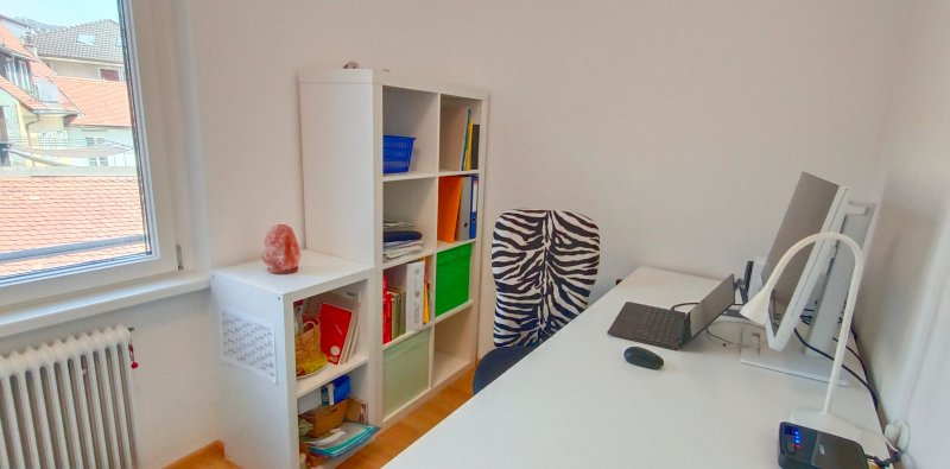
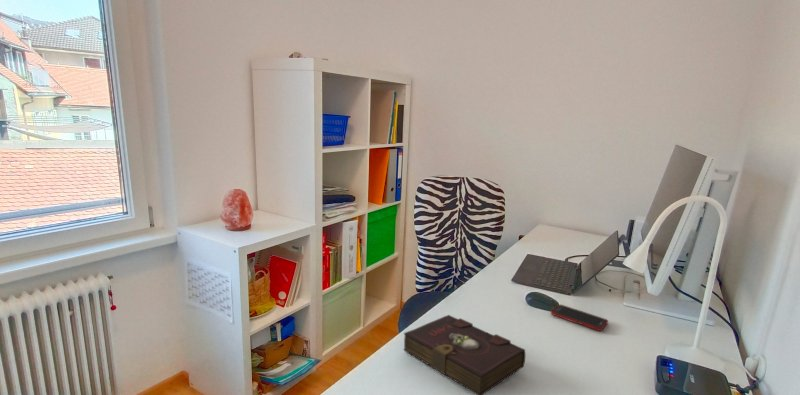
+ cell phone (578, 317)
+ book (457, 345)
